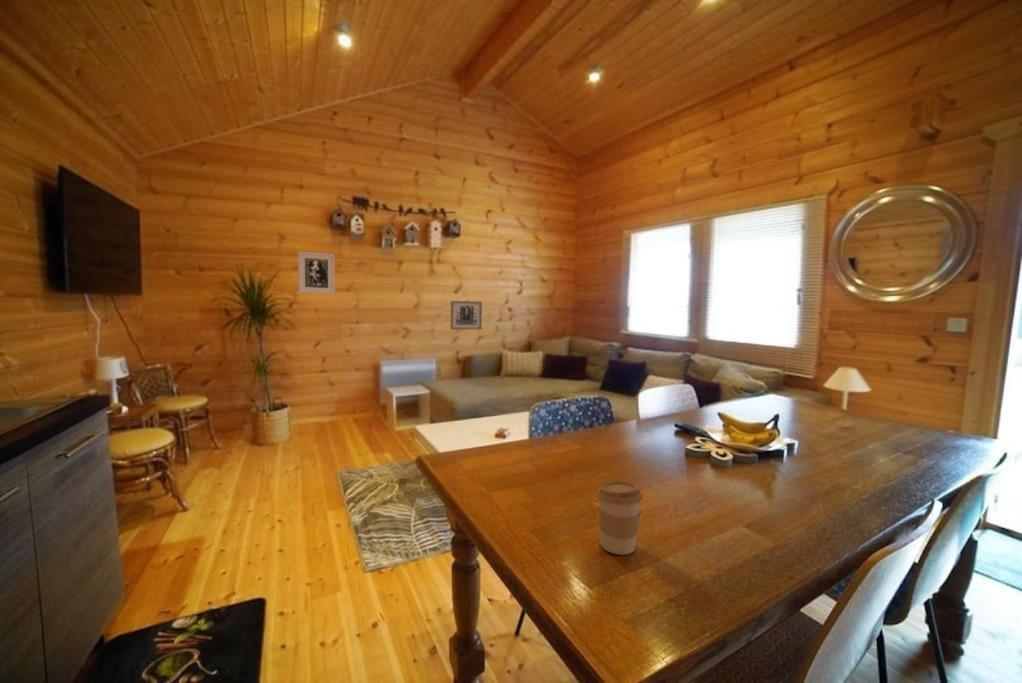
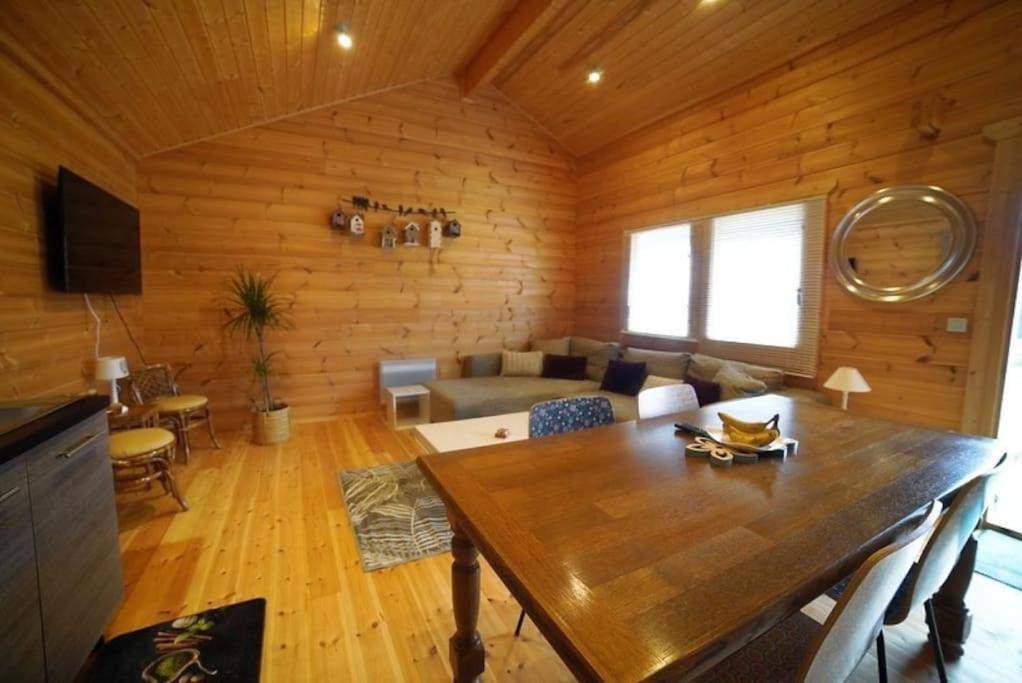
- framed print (316, 273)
- wall art (466, 315)
- coffee cup (618, 515)
